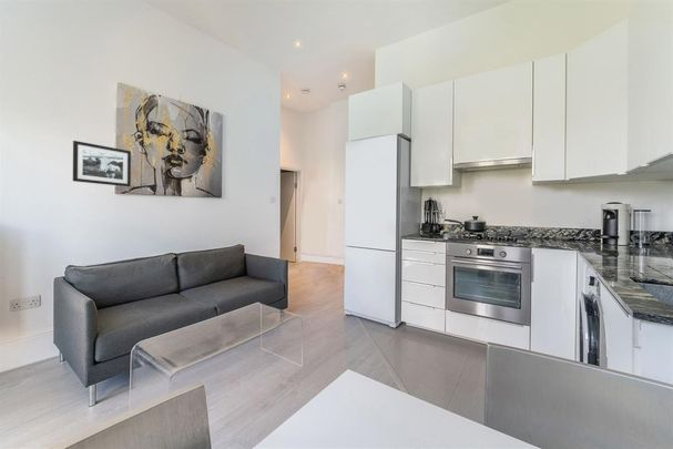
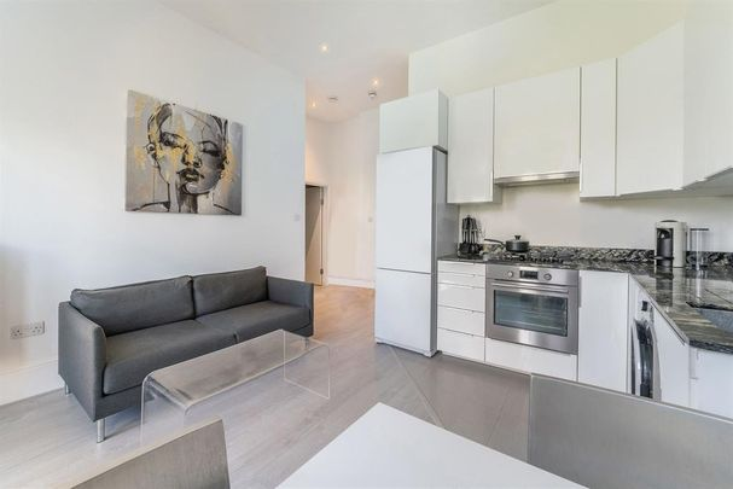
- picture frame (103, 165)
